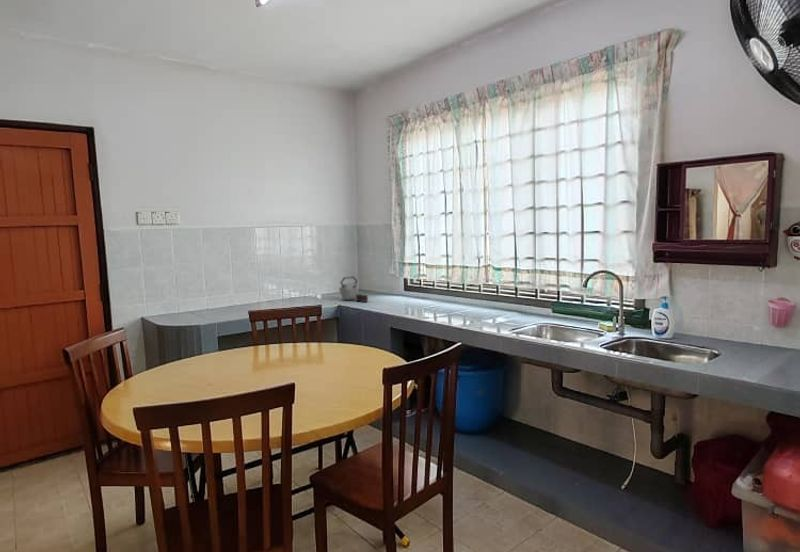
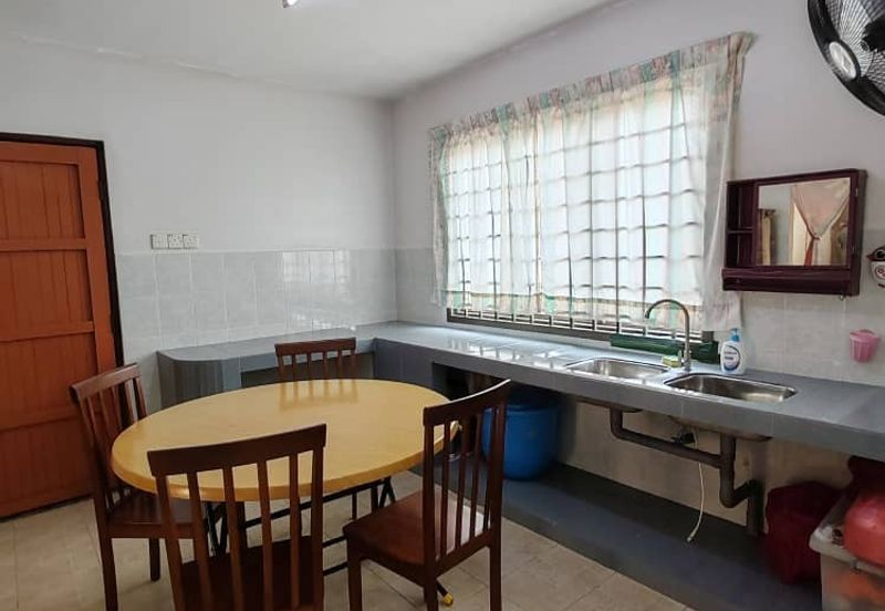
- kettle (355, 288)
